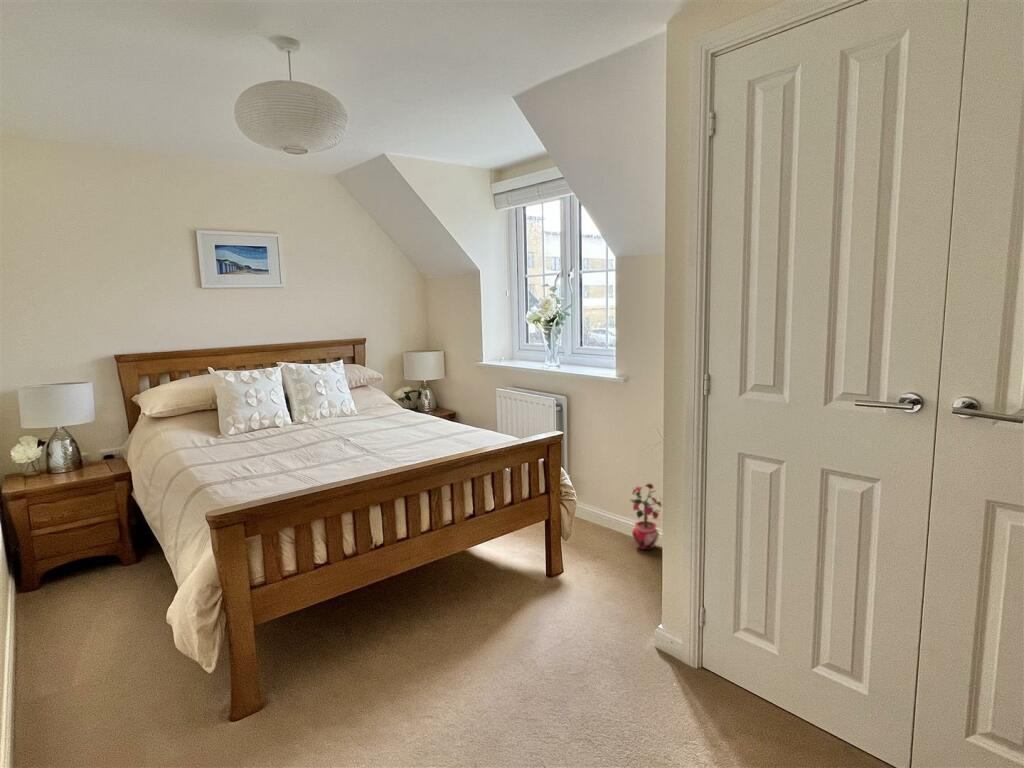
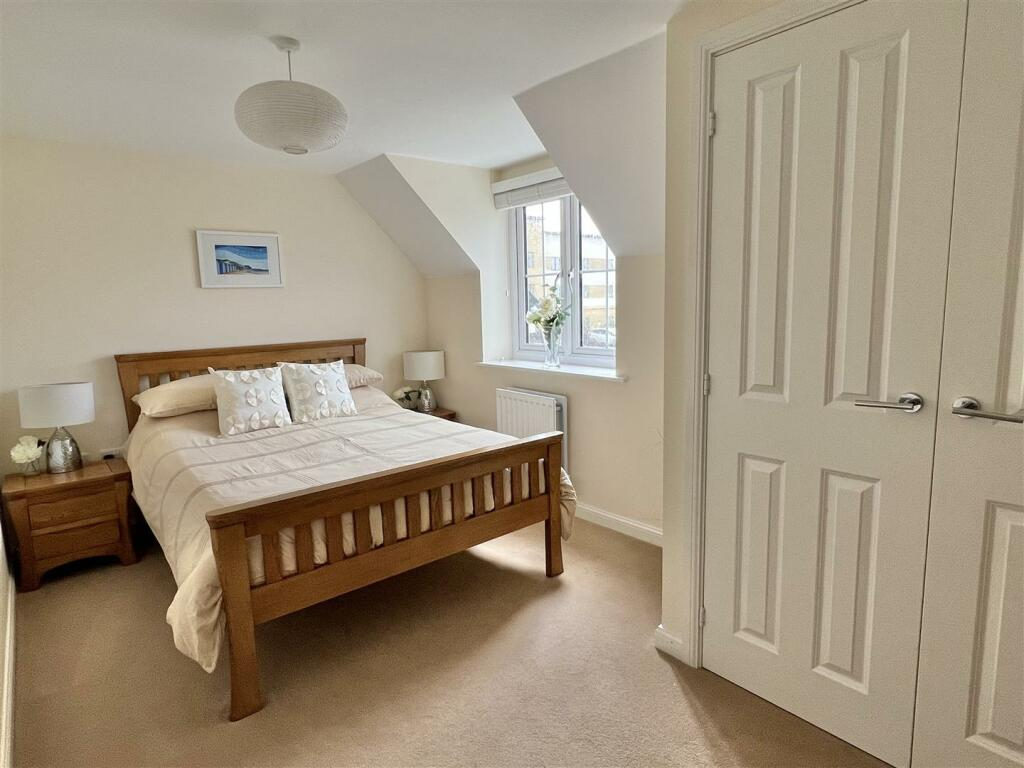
- potted plant (644, 514)
